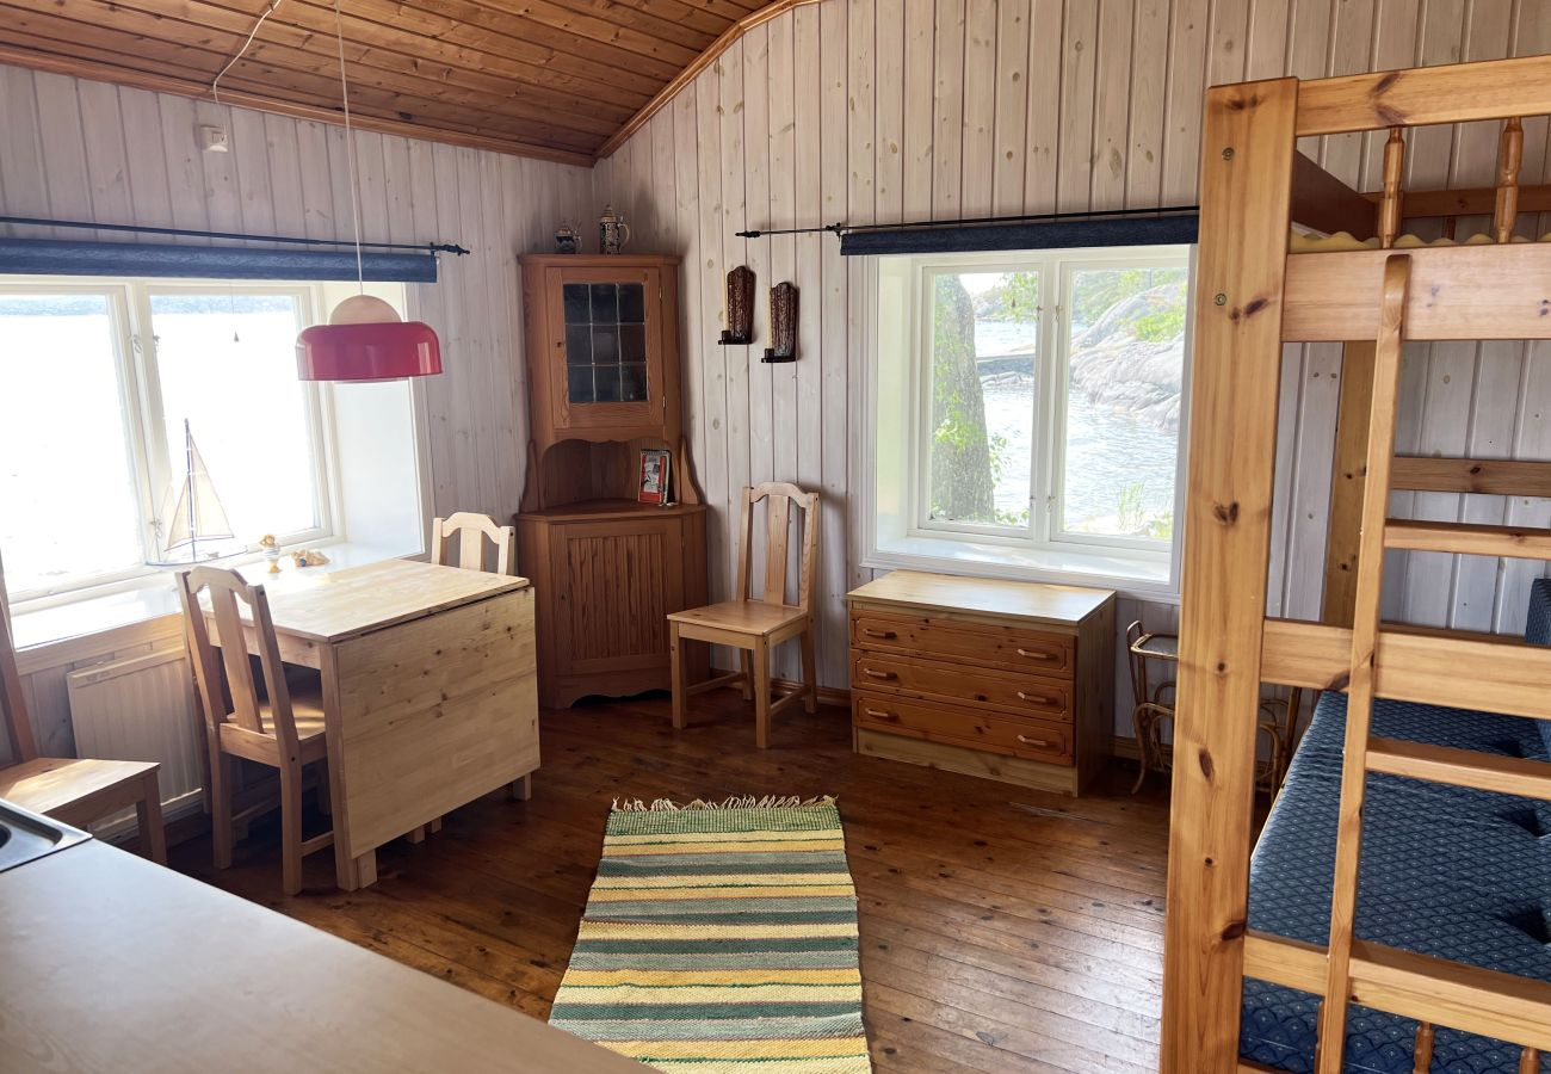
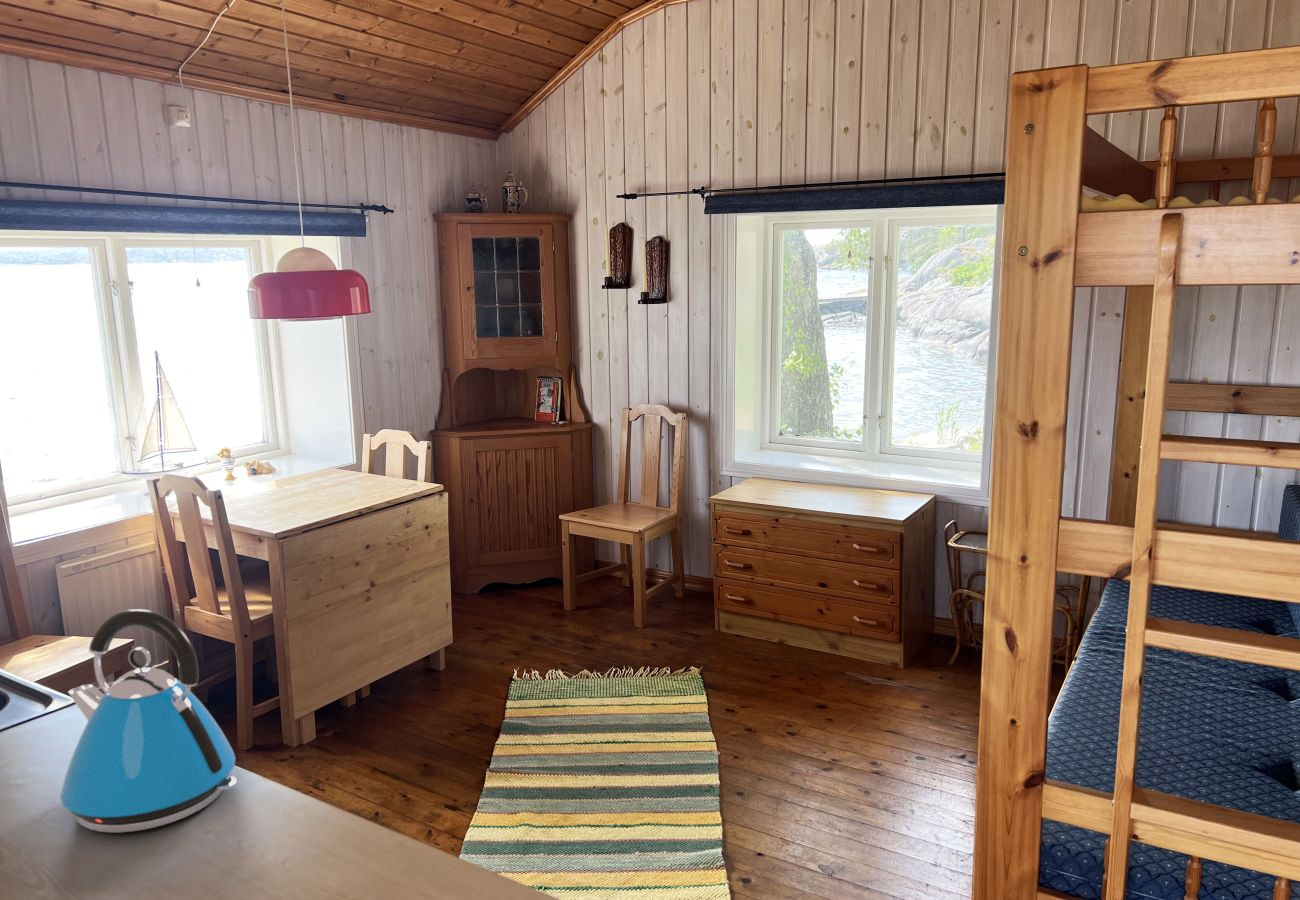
+ kettle (149, 704)
